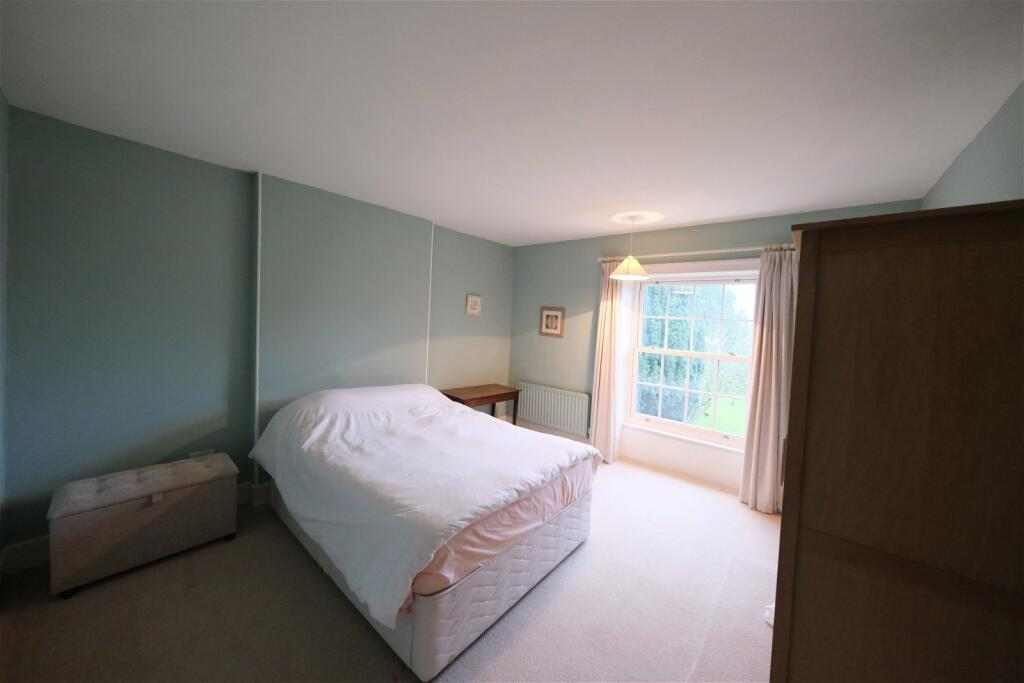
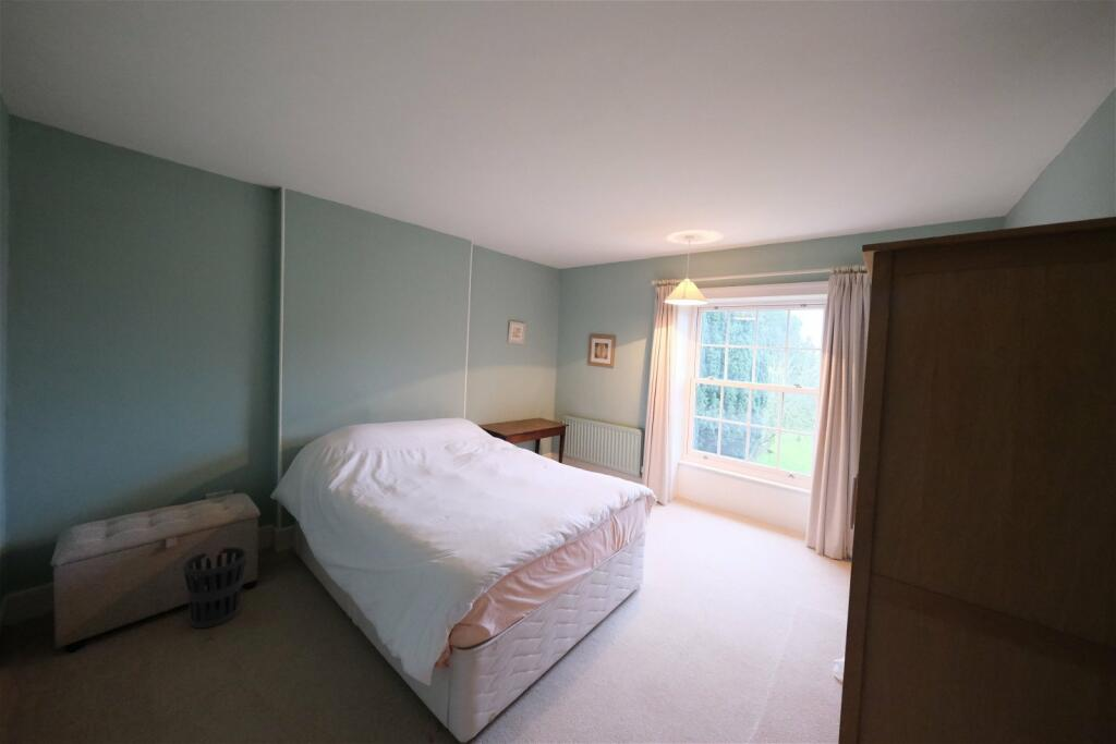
+ wastebasket (215, 586)
